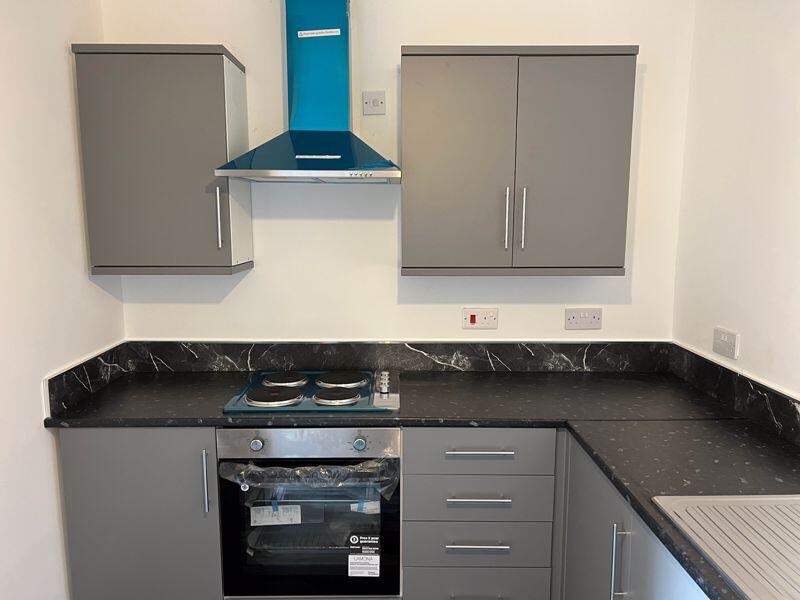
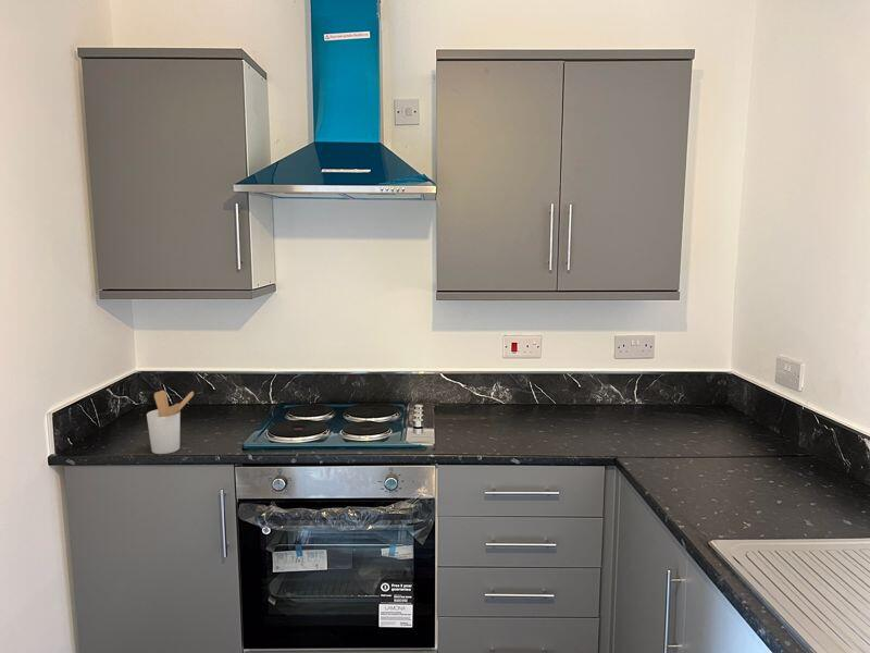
+ utensil holder (172, 420)
